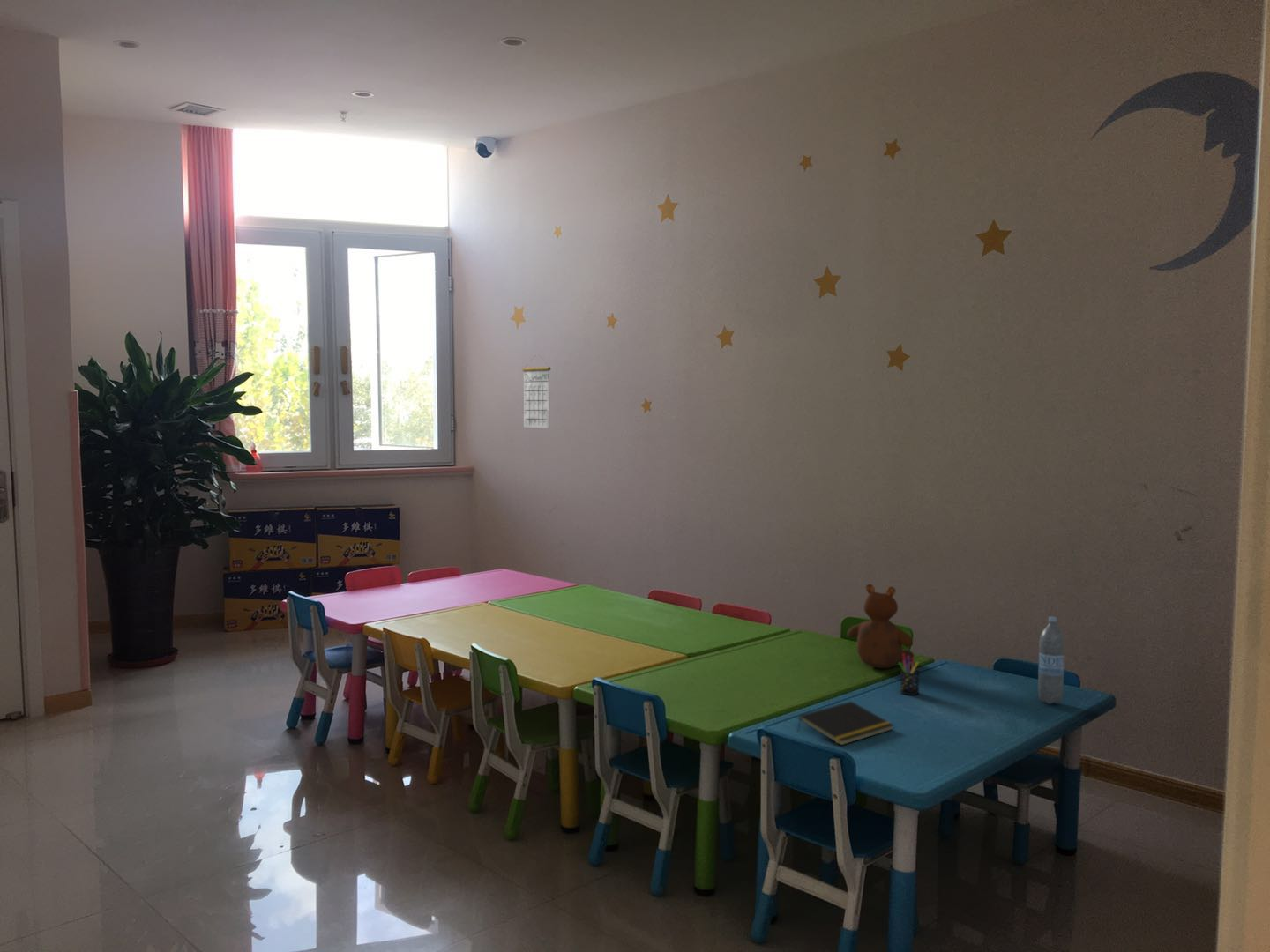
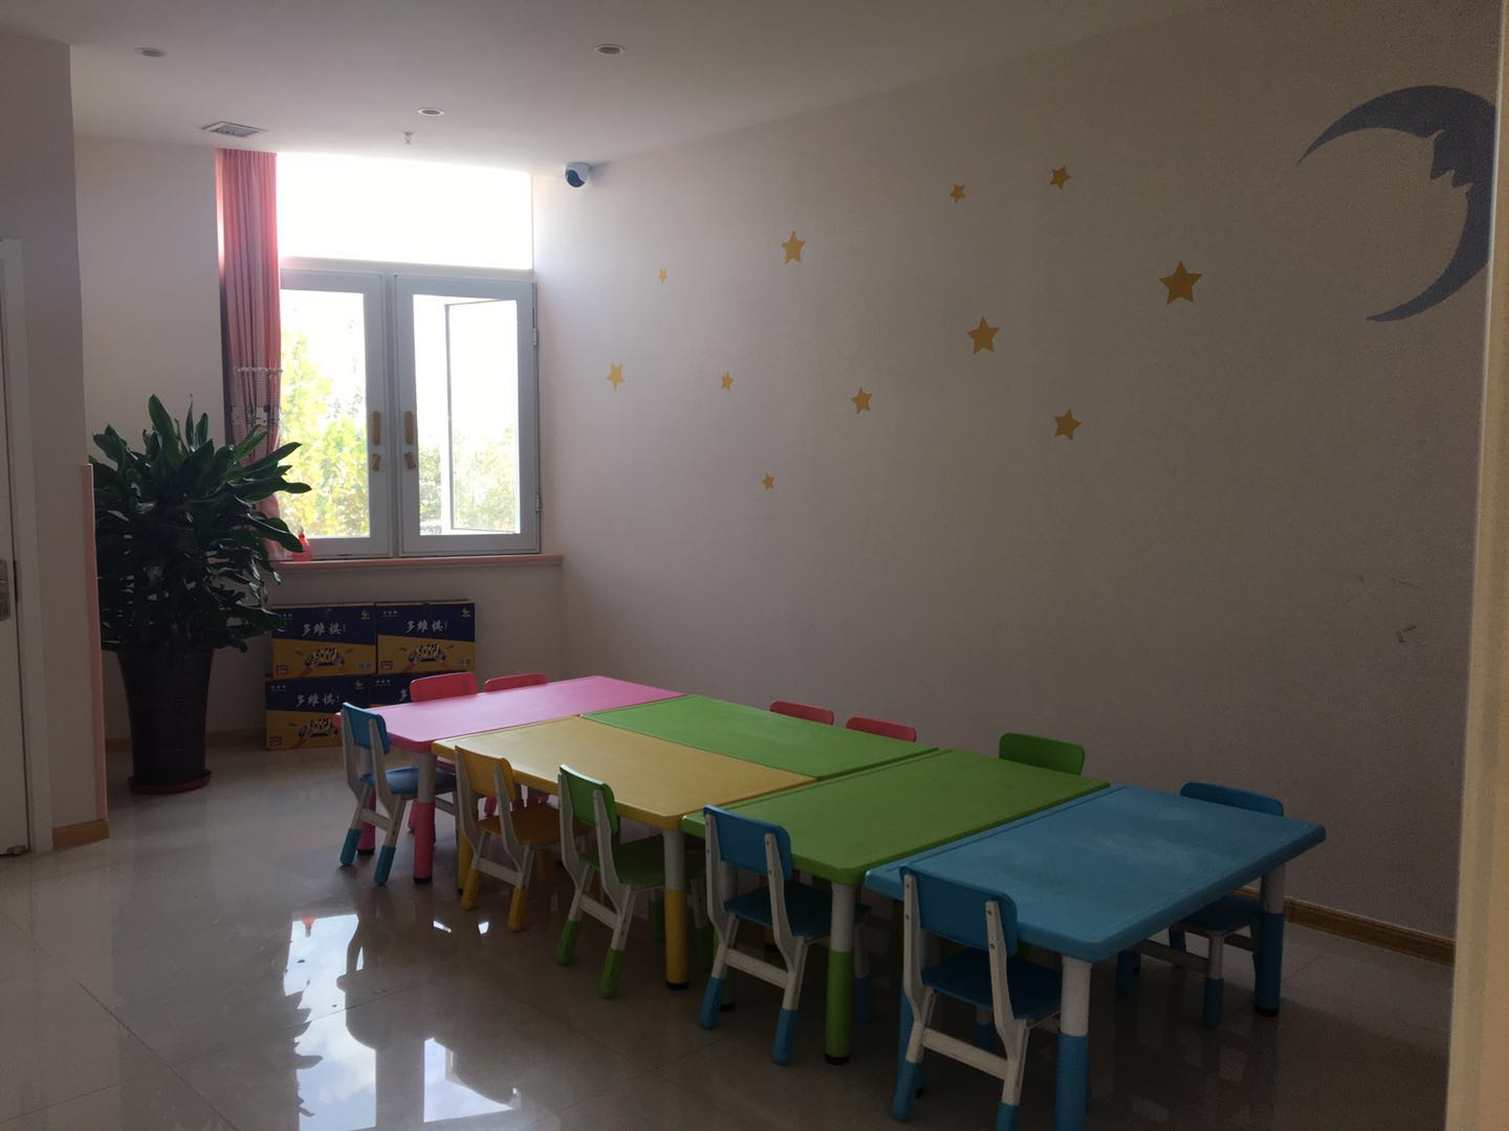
- teddy bear (885, 624)
- calendar (536, 390)
- notepad (846, 722)
- pen holder (908, 673)
- water bottle (1051, 660)
